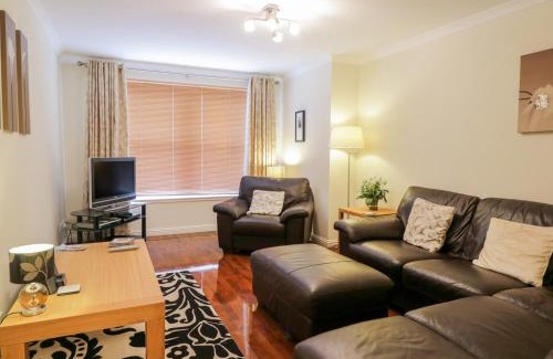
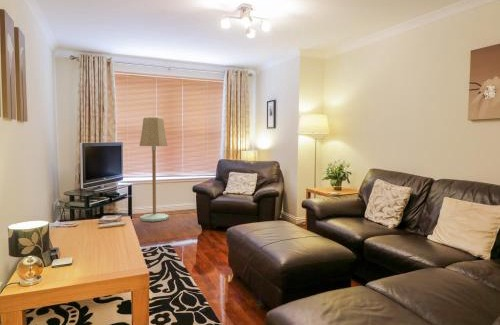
+ floor lamp (154, 168)
